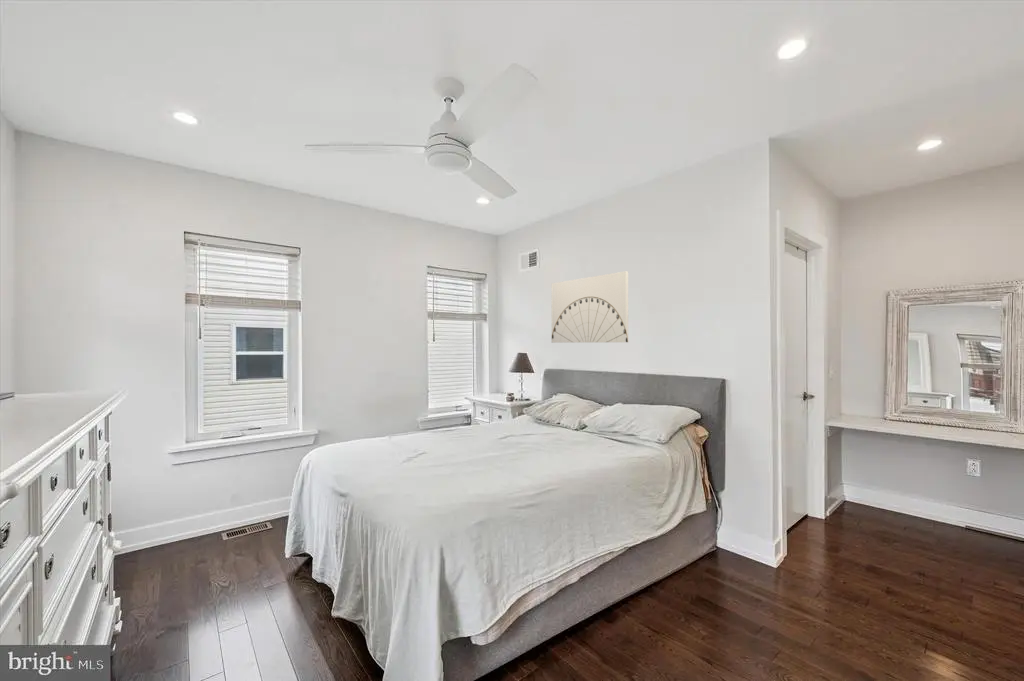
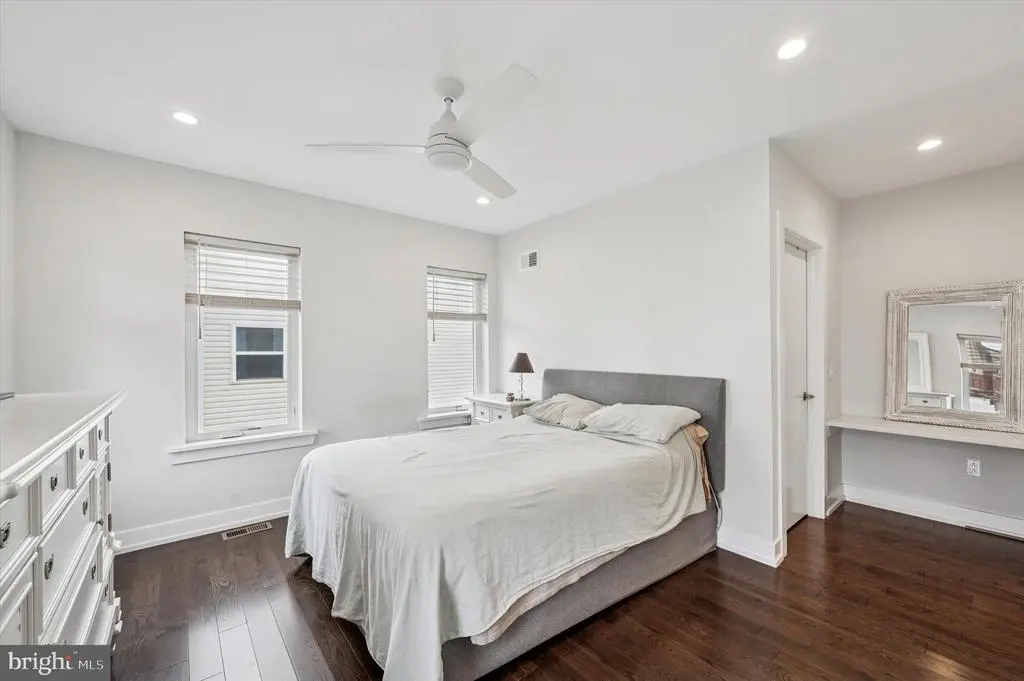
- wall art (586, 310)
